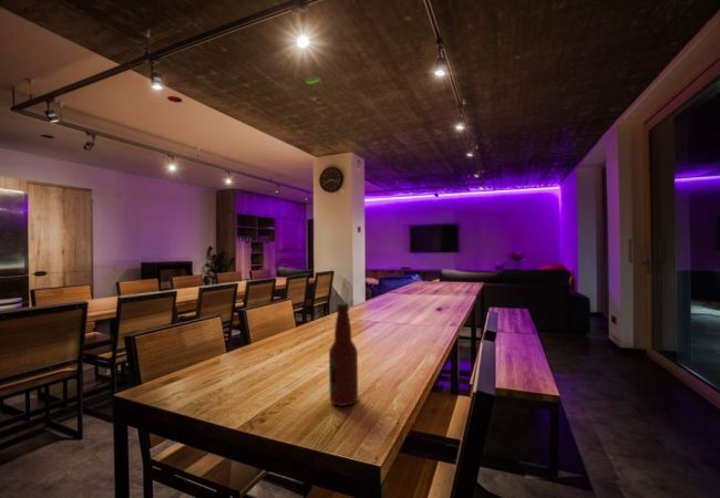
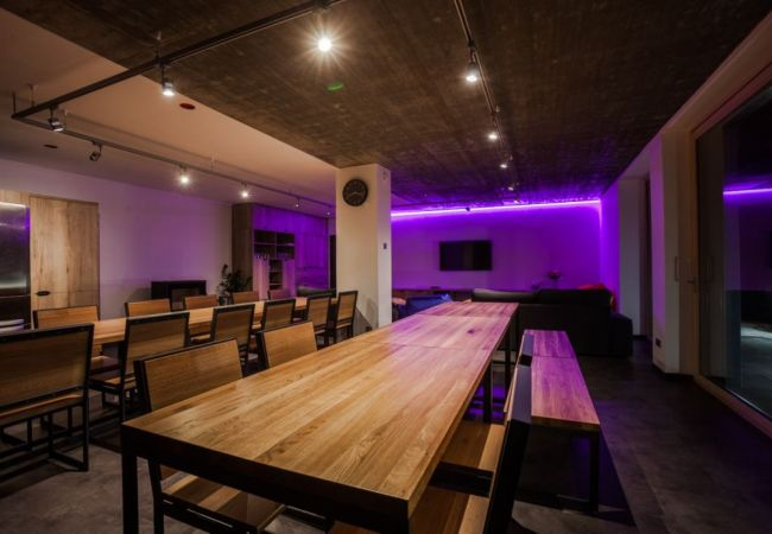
- bottle (342, 351)
